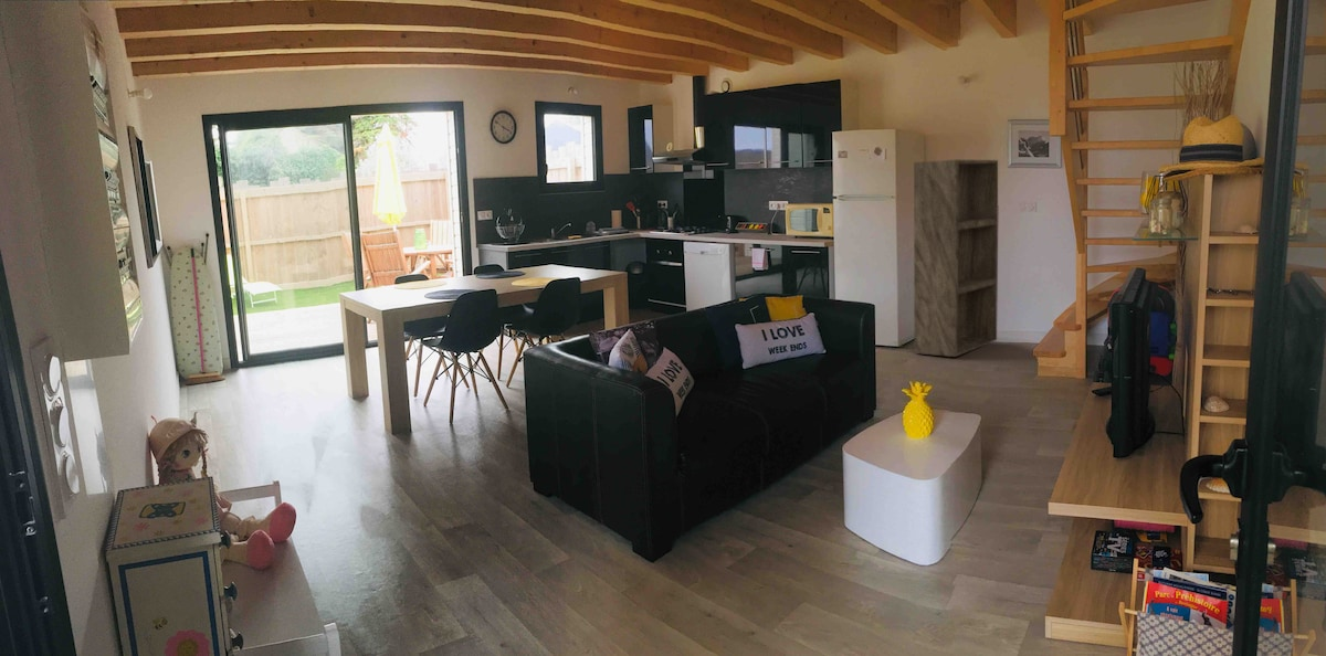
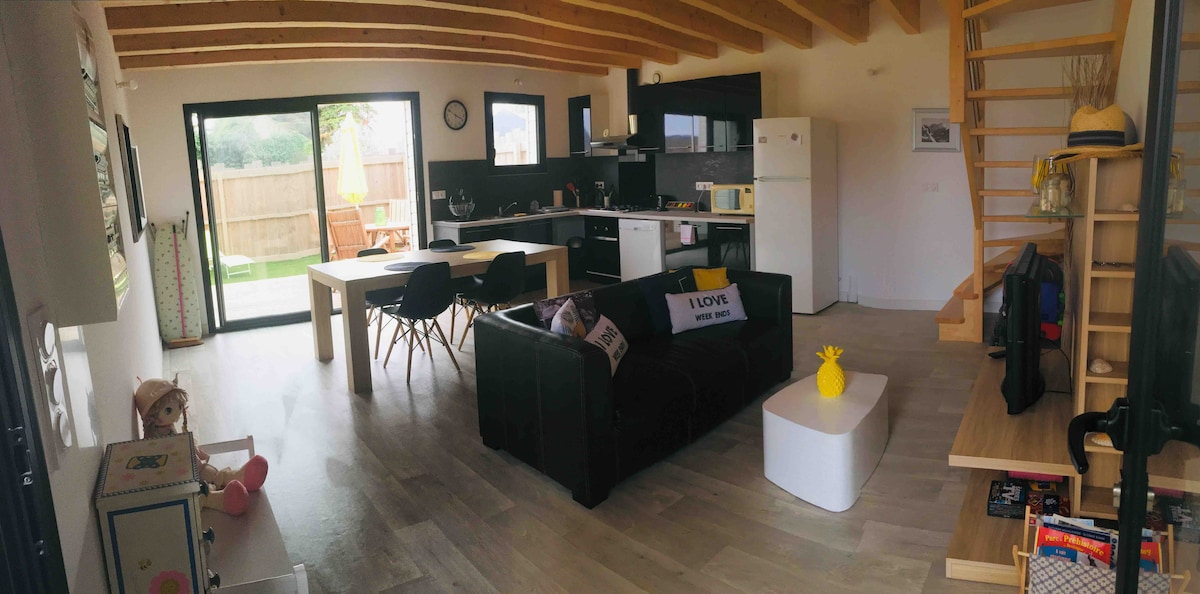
- bookshelf (957, 255)
